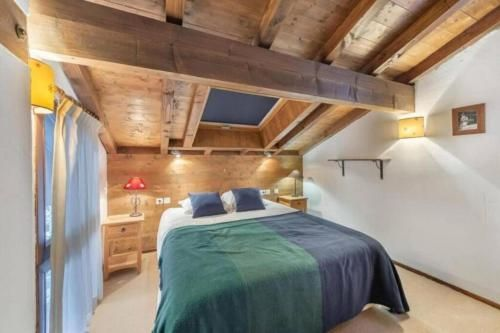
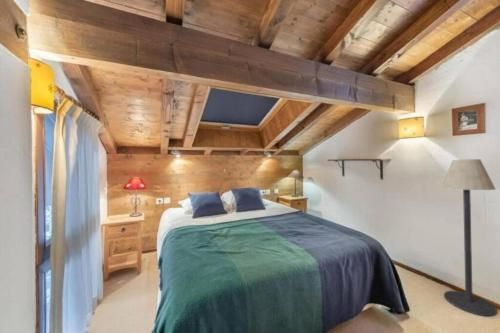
+ floor lamp (467, 231)
